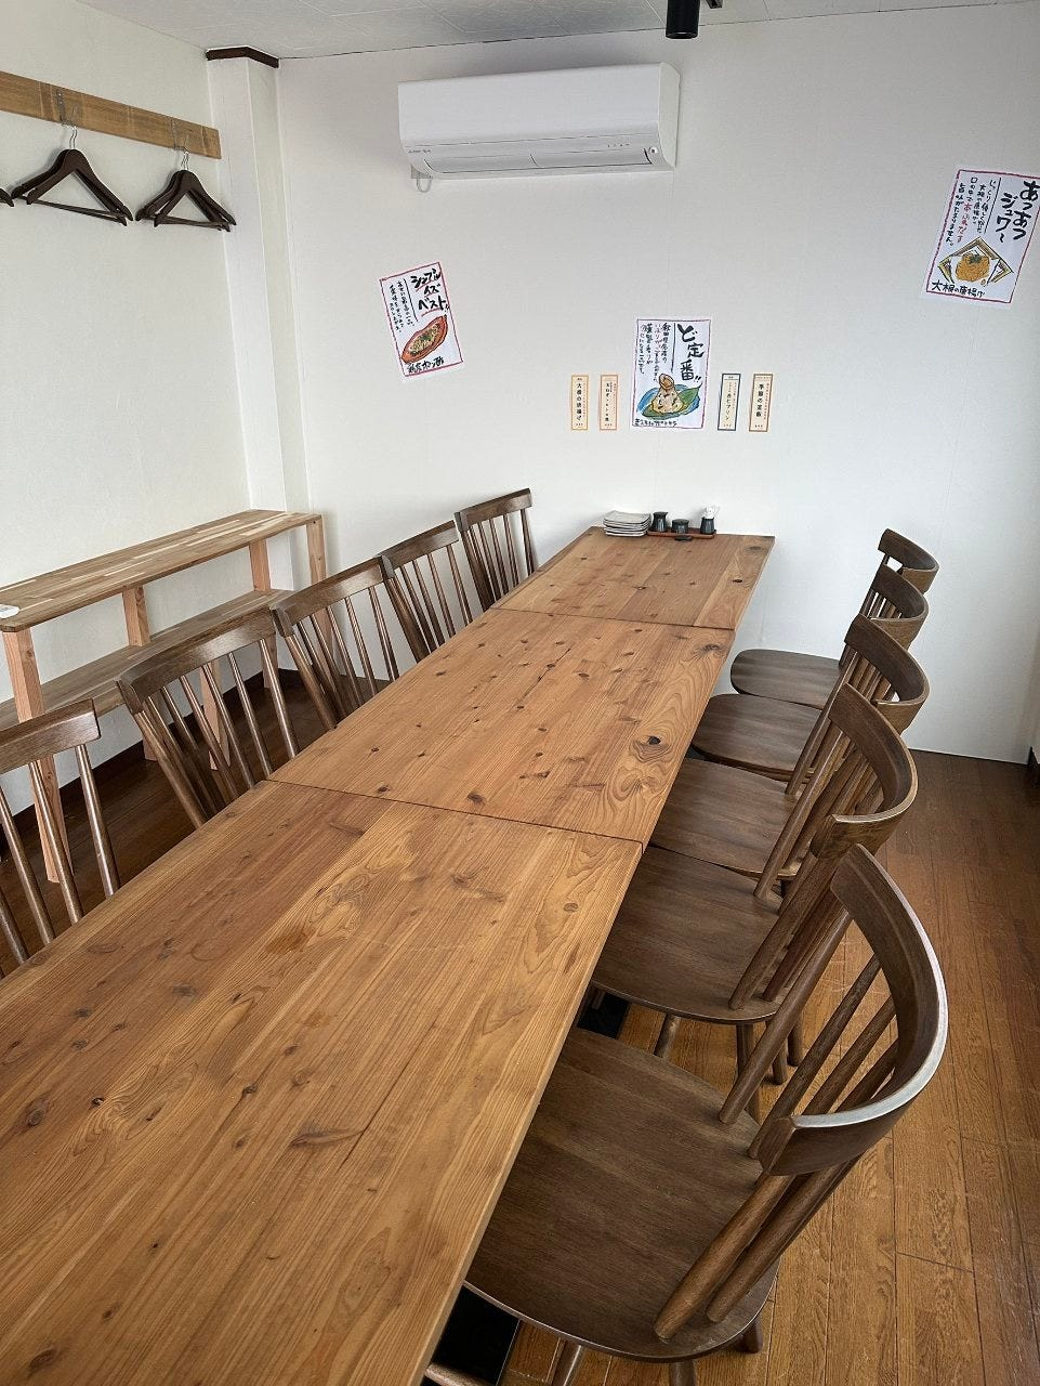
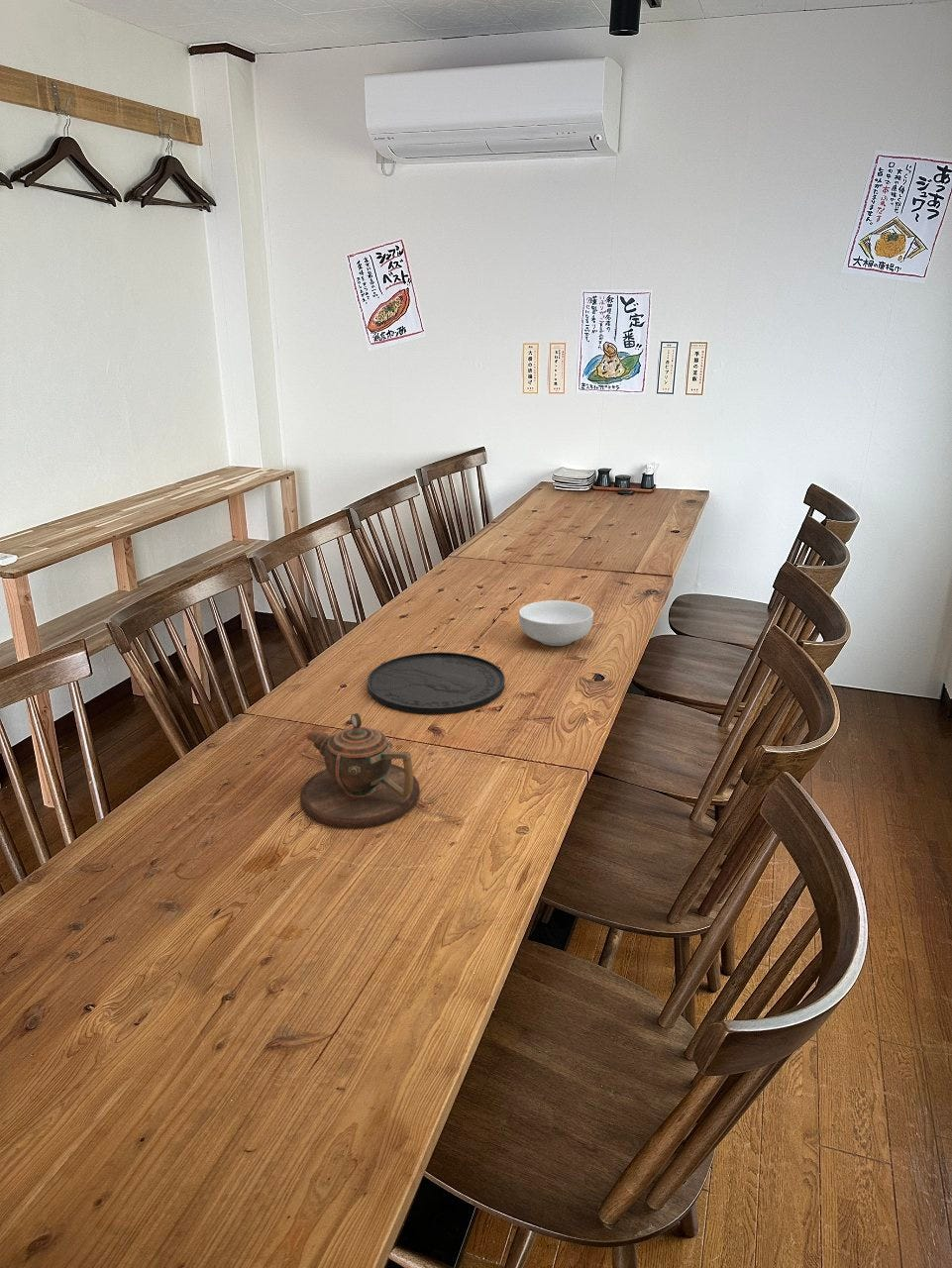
+ teapot (359, 755)
+ plate (436, 681)
+ cereal bowl (556, 625)
